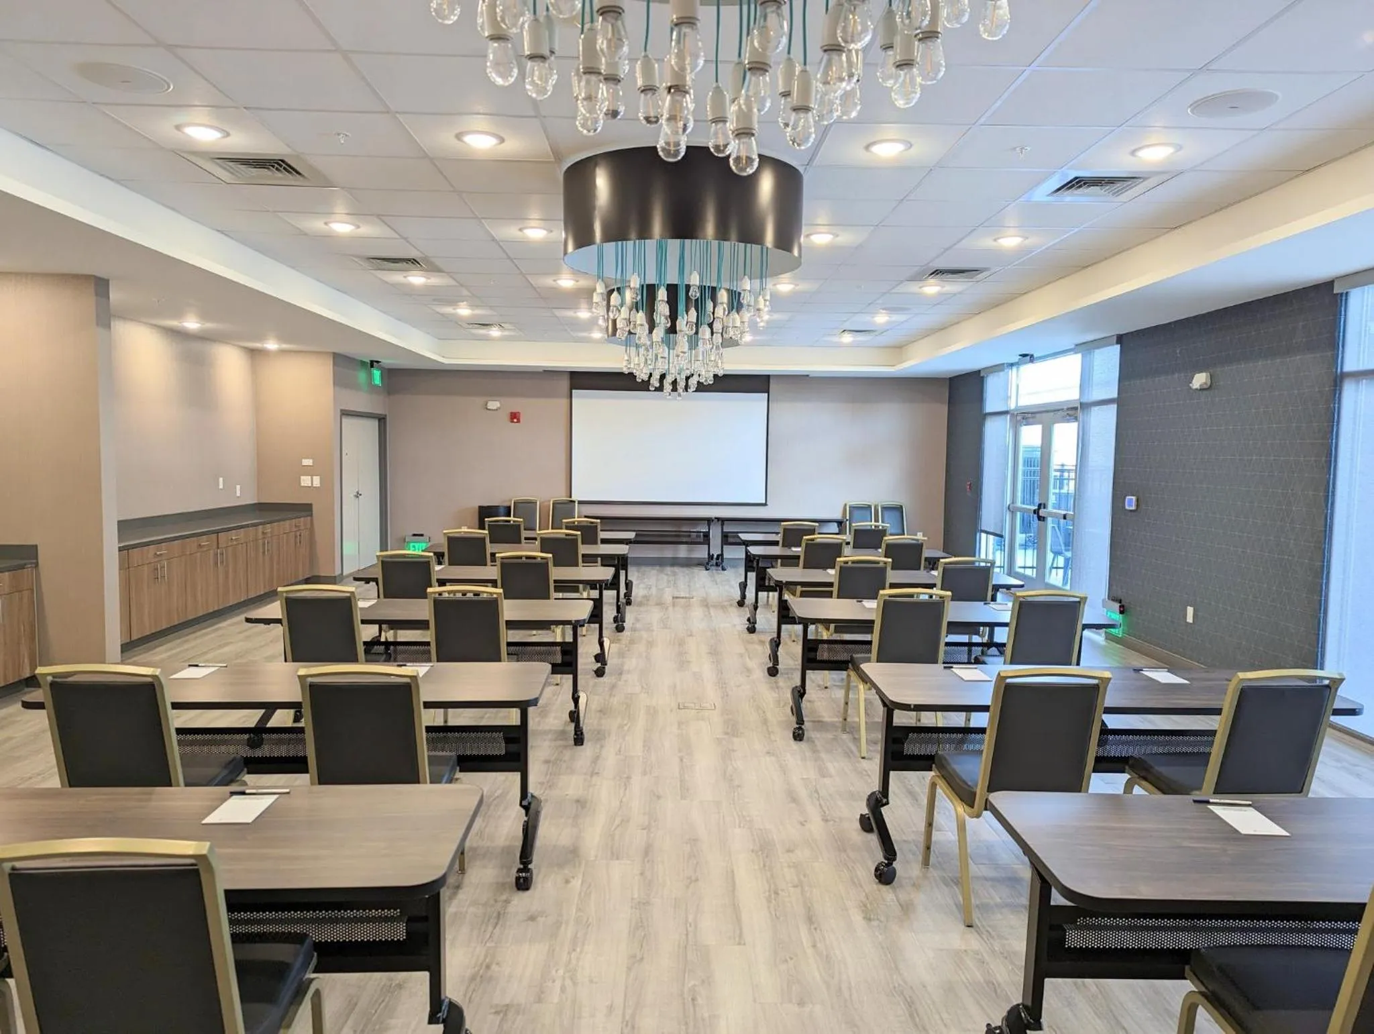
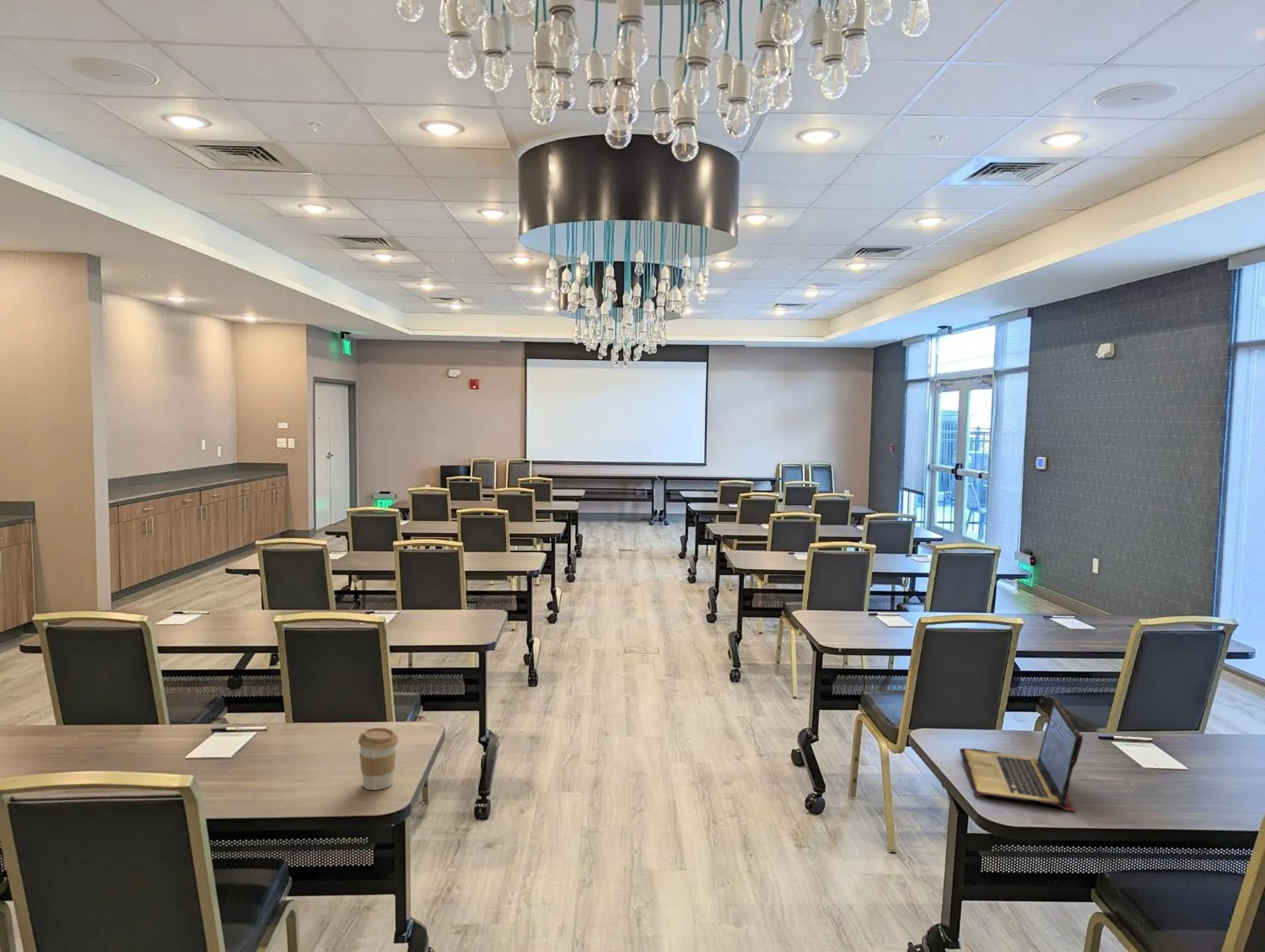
+ laptop (1011, 755)
+ coffee cup (378, 757)
